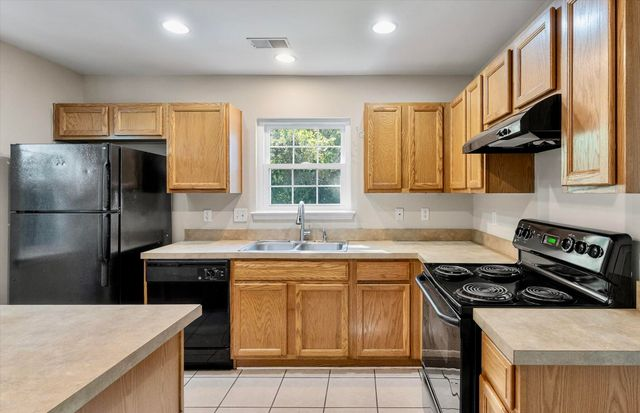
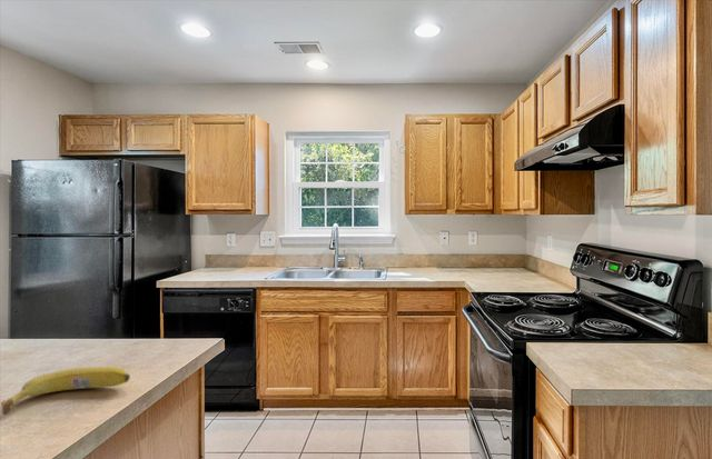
+ fruit (63, 387)
